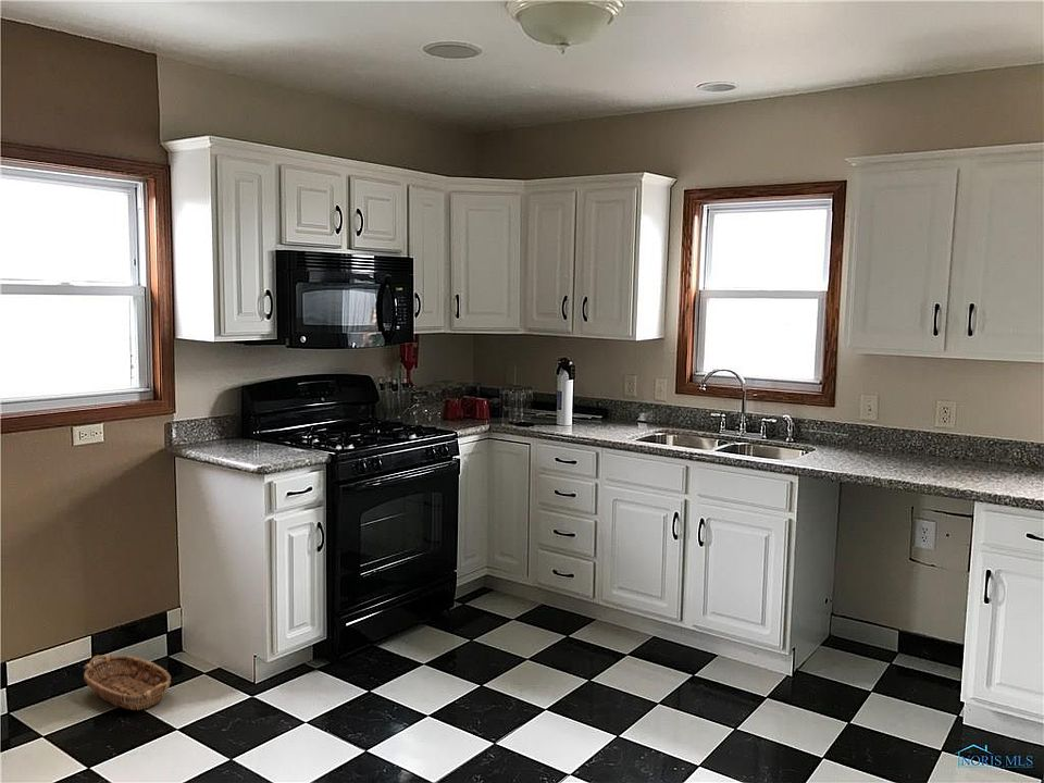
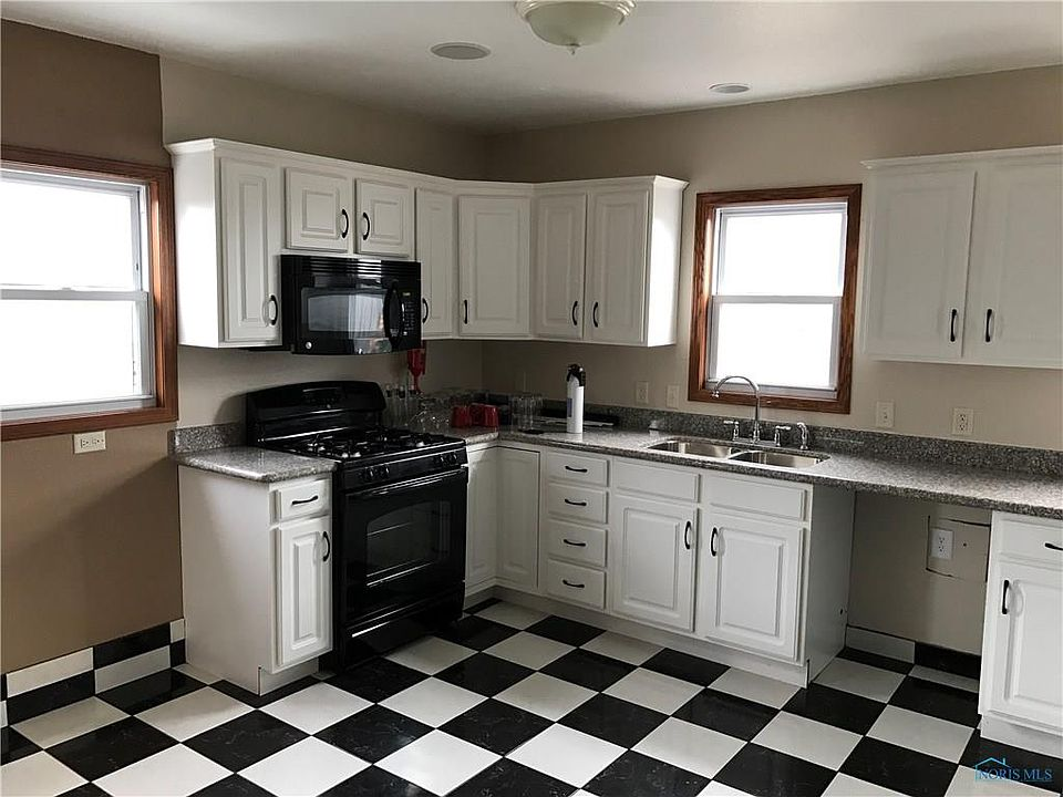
- basket (126, 678)
